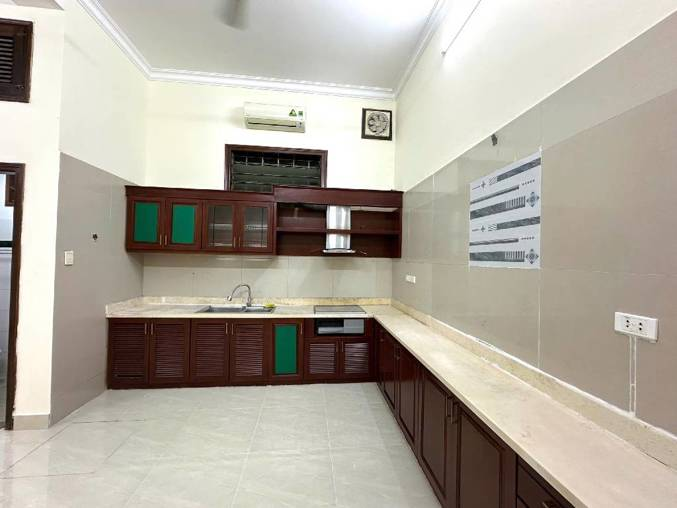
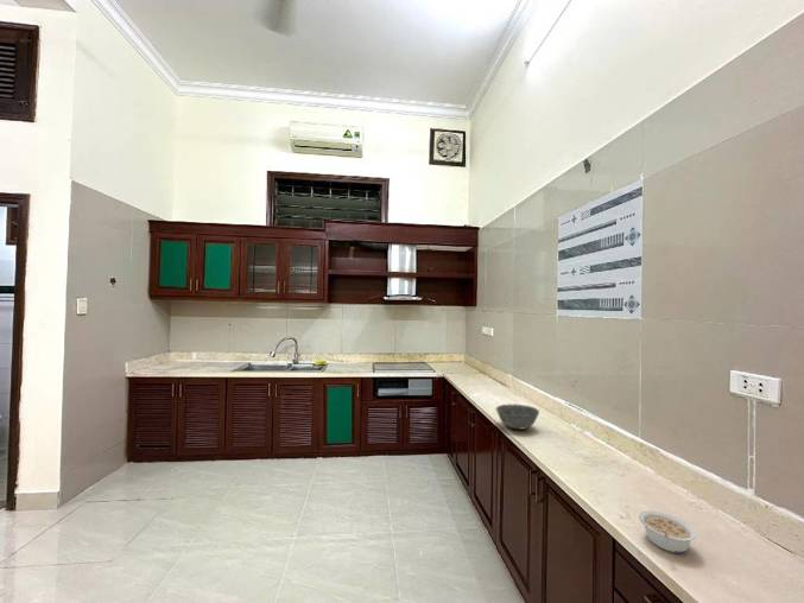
+ bowl (517, 418)
+ legume (667, 532)
